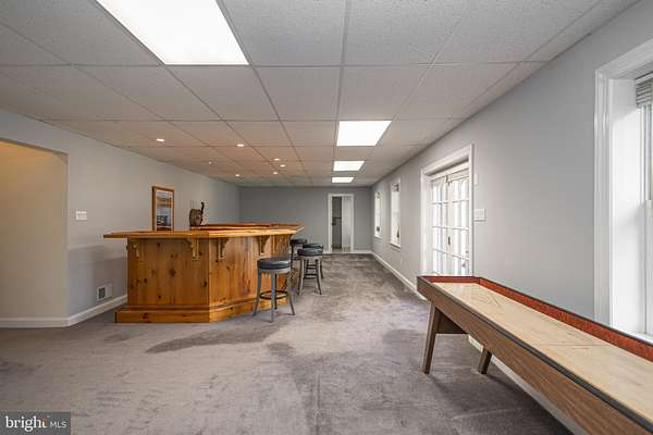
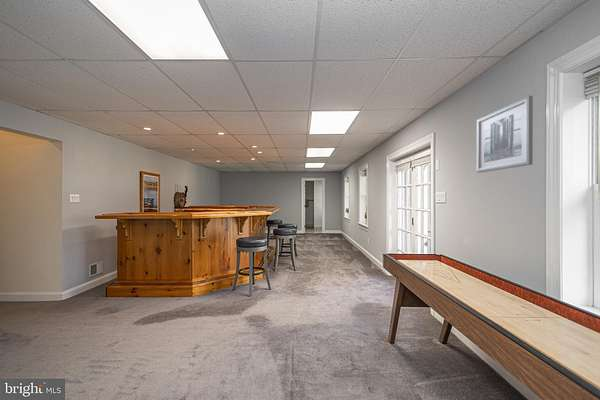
+ wall art (500, 139)
